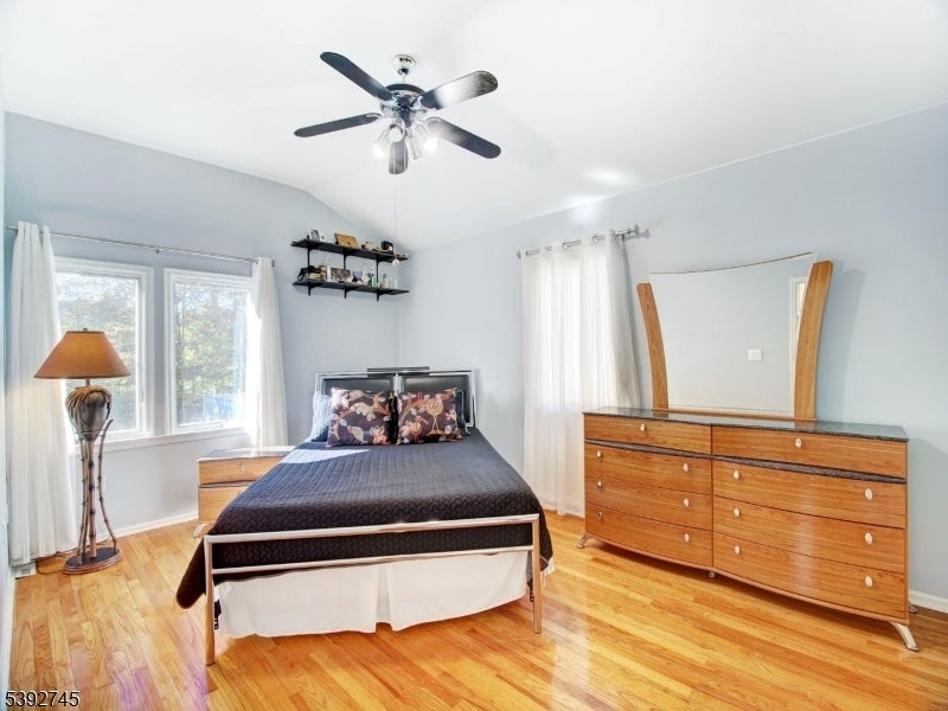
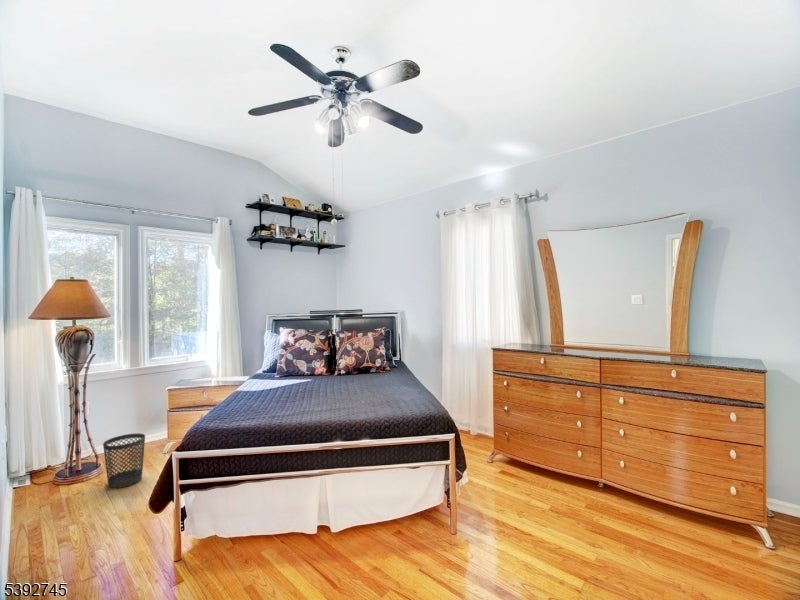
+ wastebasket (125, 460)
